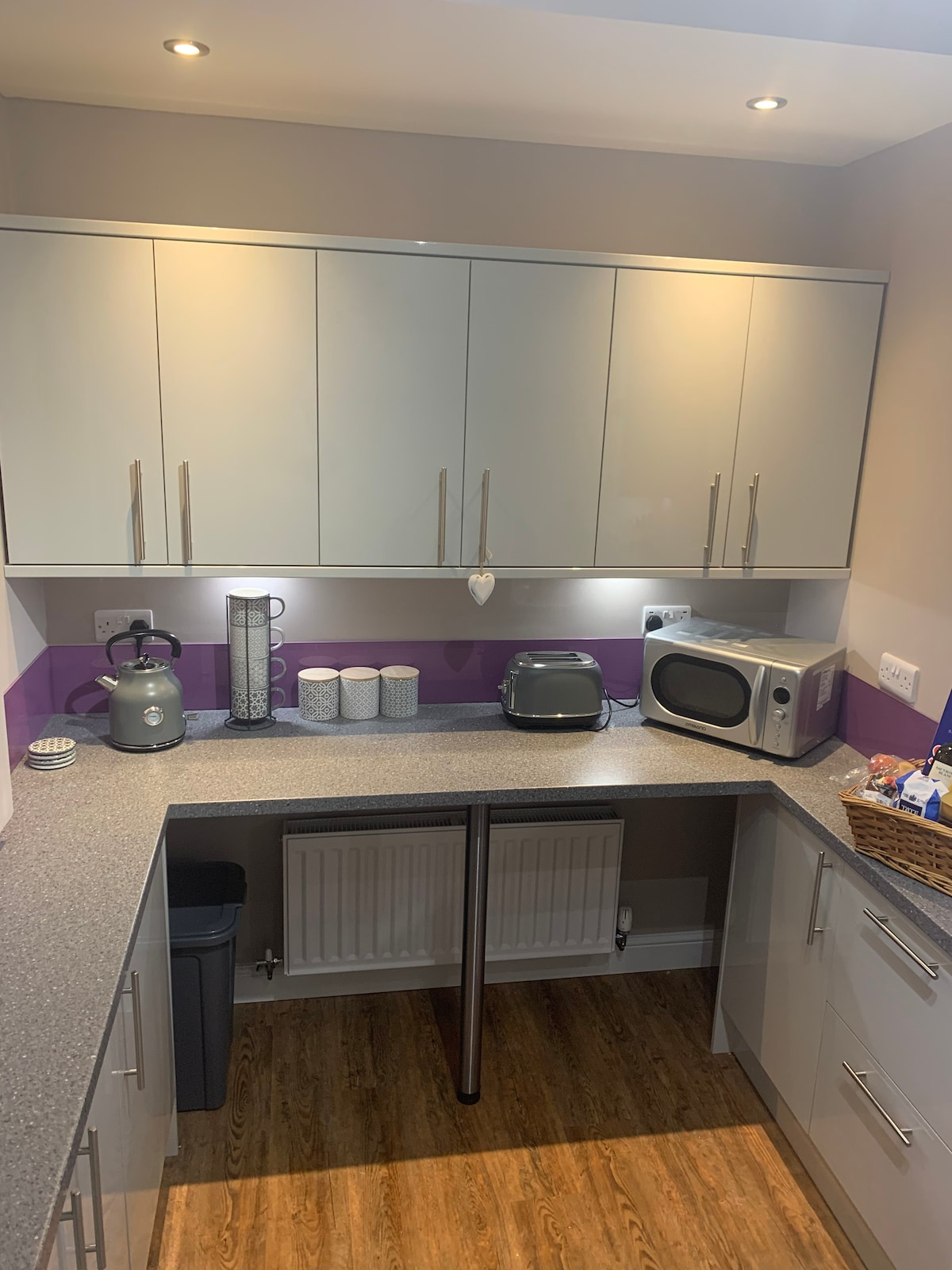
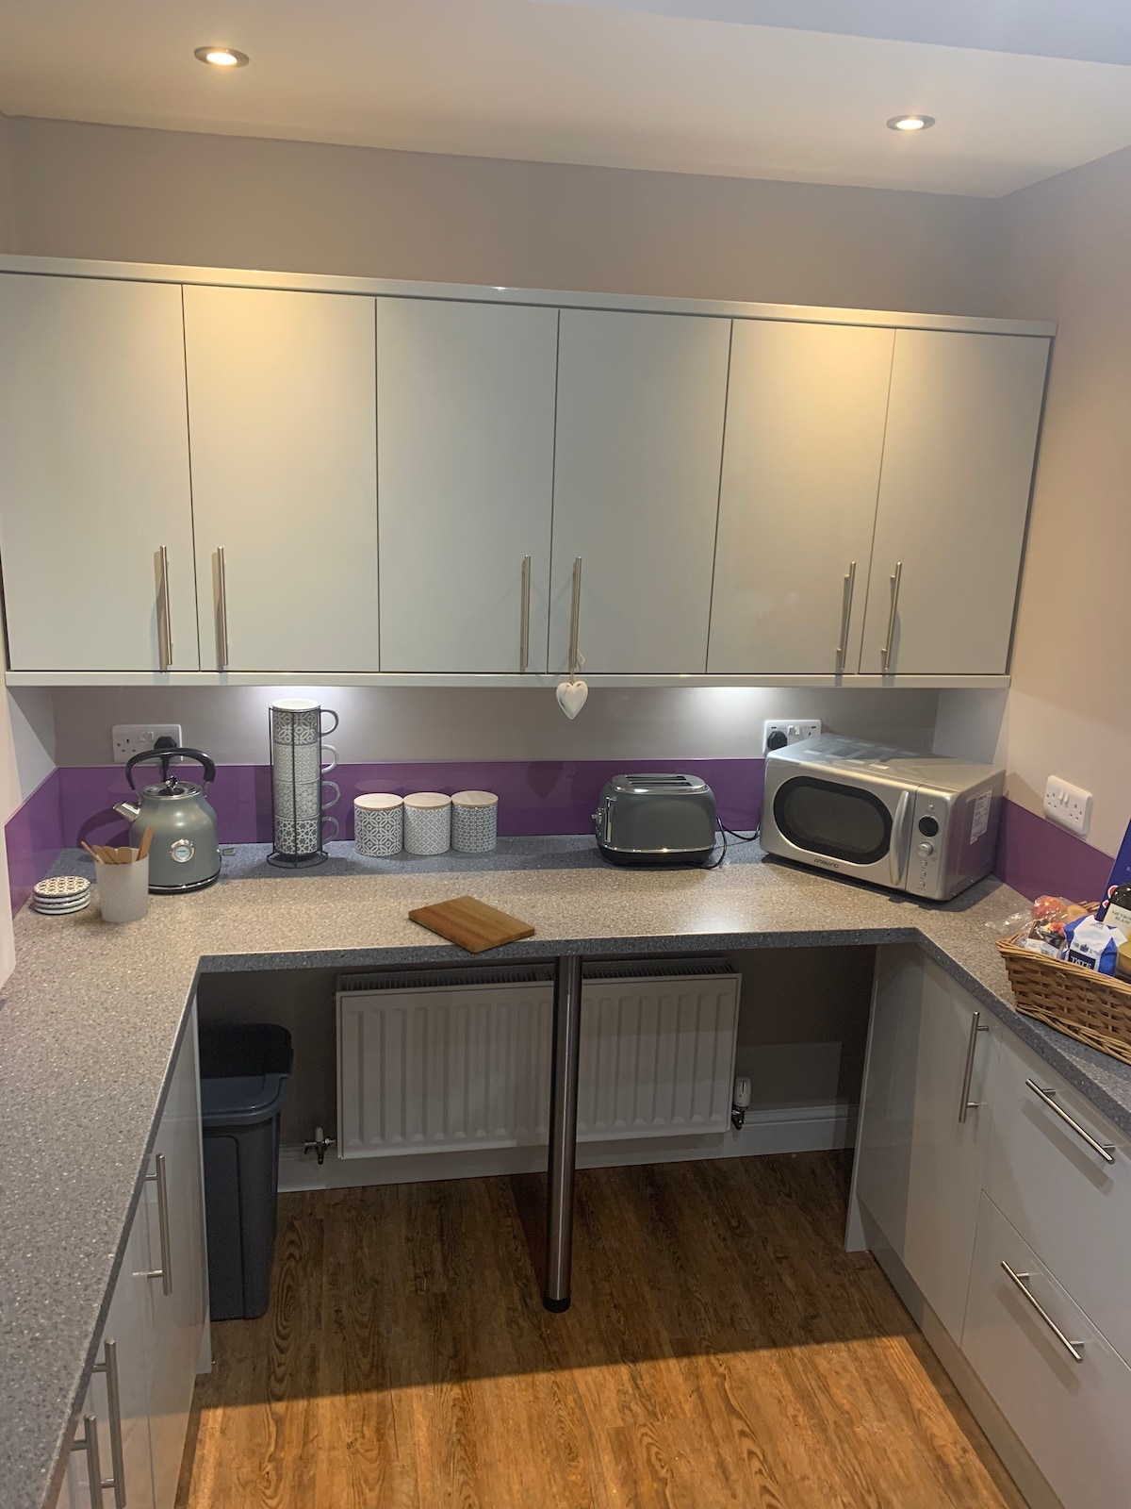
+ utensil holder (120, 876)
+ cutting board (470, 922)
